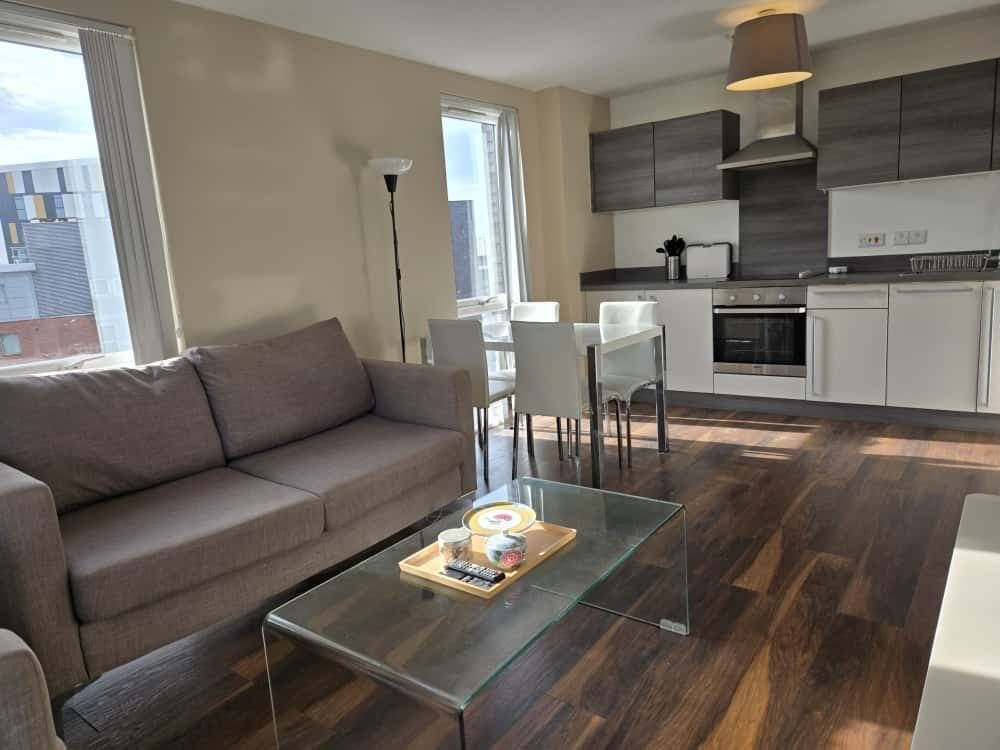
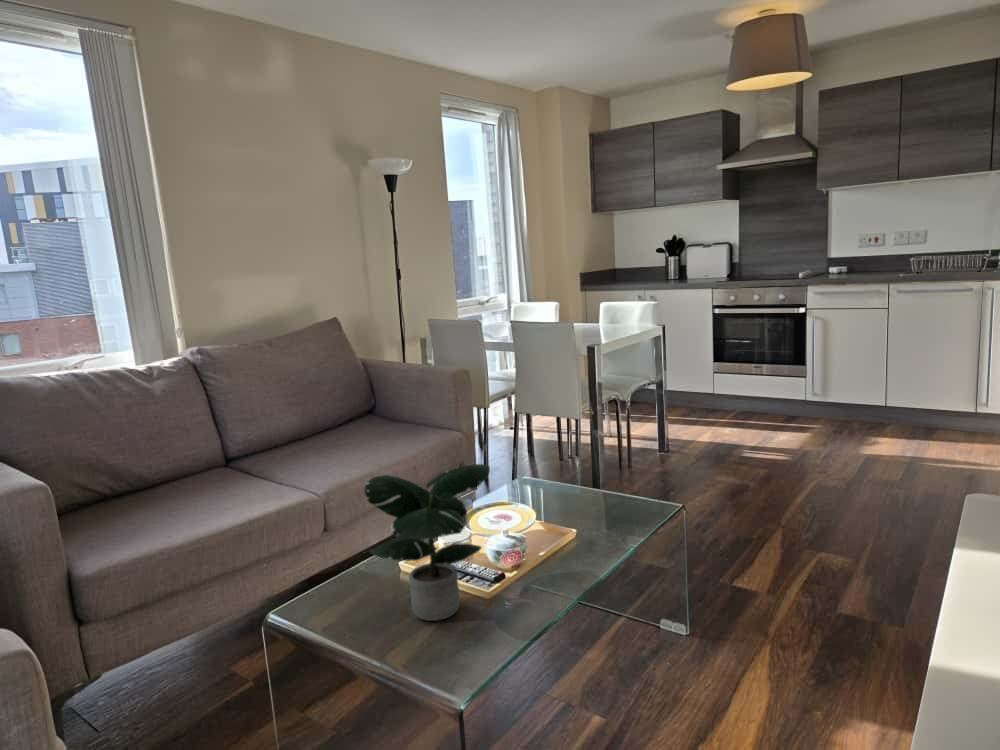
+ potted plant (434, 545)
